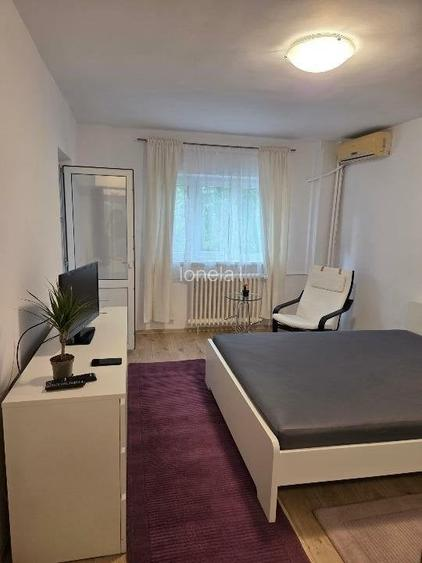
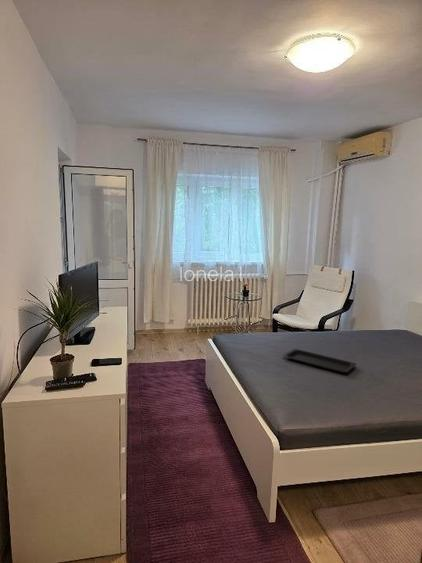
+ serving tray (318, 361)
